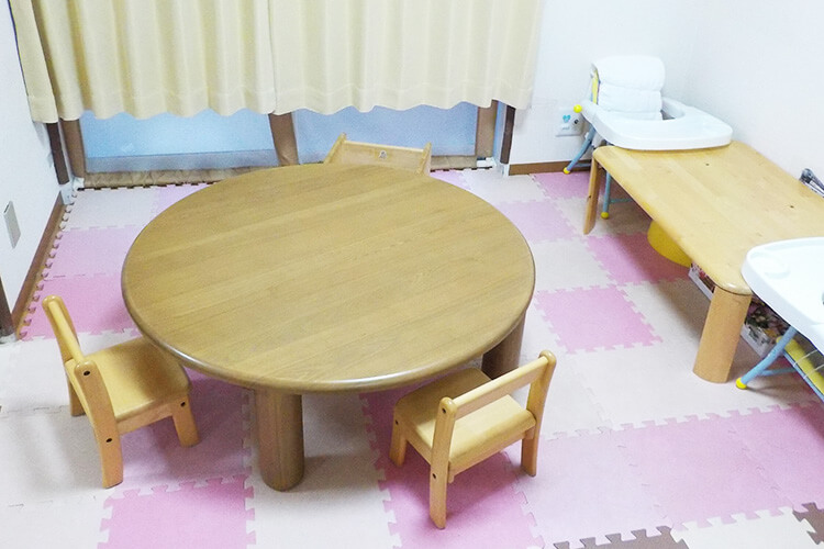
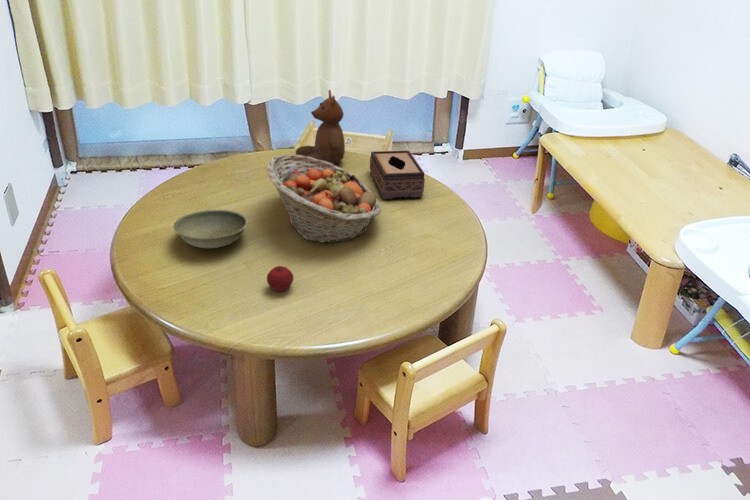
+ apple (280, 278)
+ teddy bear (320, 128)
+ bowl (211, 231)
+ tissue box (396, 173)
+ fruit basket (323, 195)
